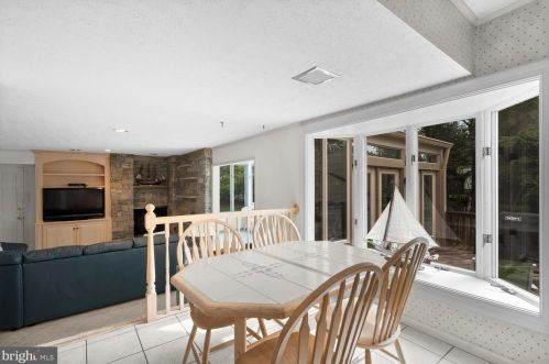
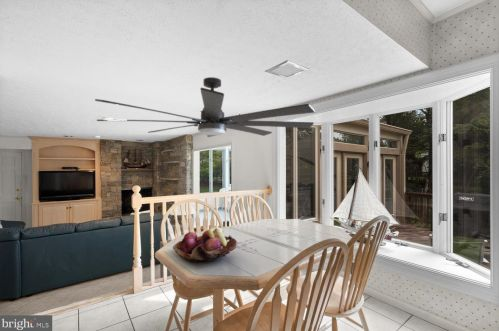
+ electric fan (212, 107)
+ fruit basket (207, 242)
